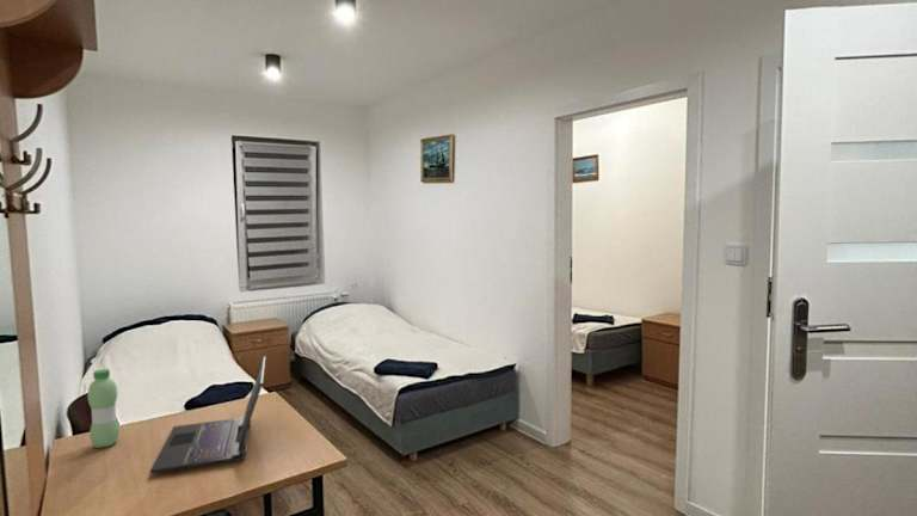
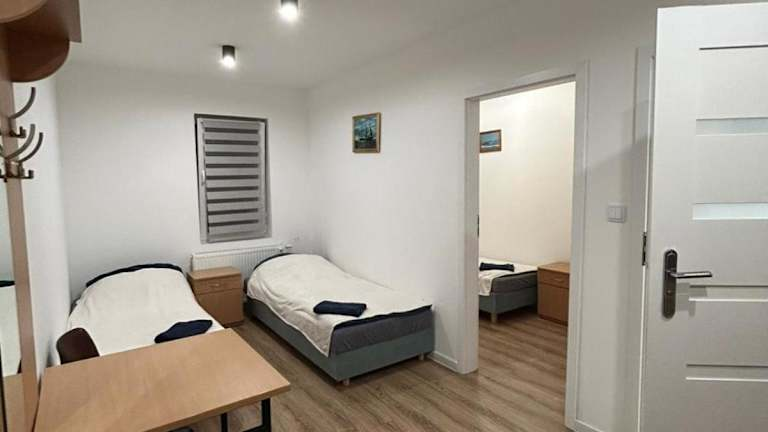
- laptop (216, 420)
- water bottle (103, 407)
